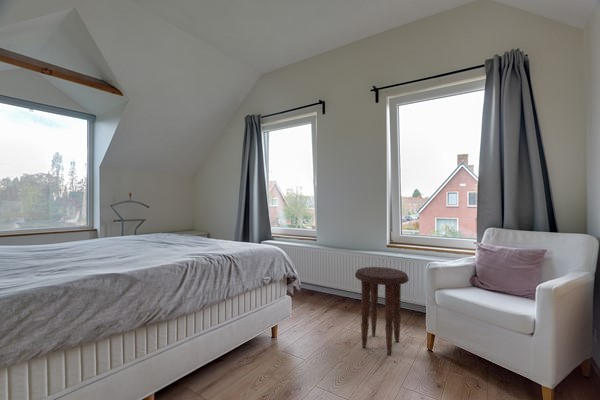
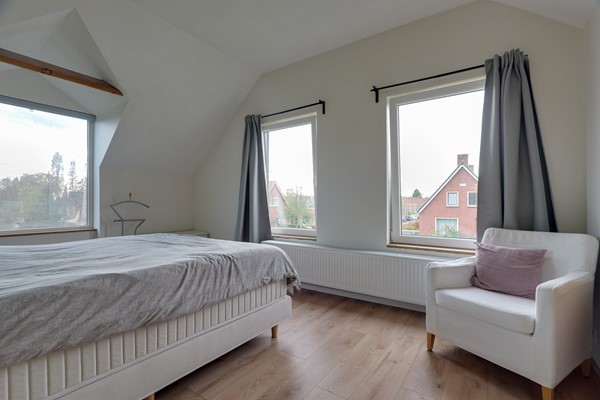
- side table (385, 307)
